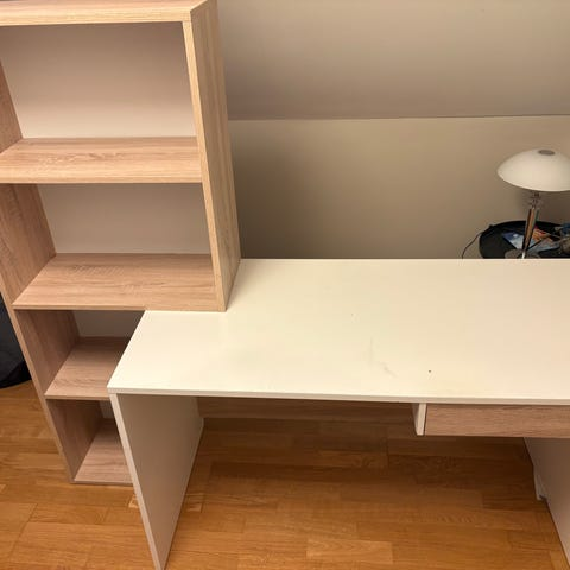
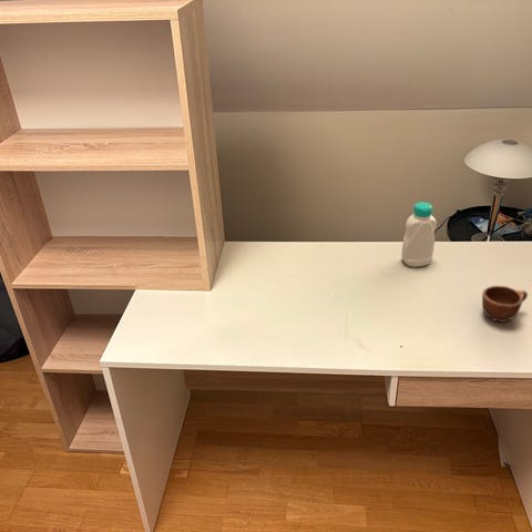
+ bottle (419, 234)
+ mug (501, 303)
